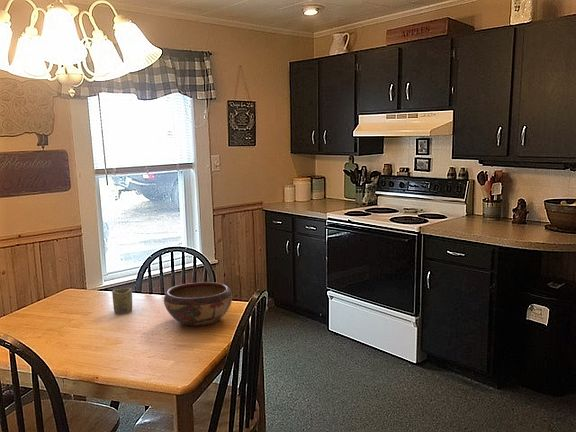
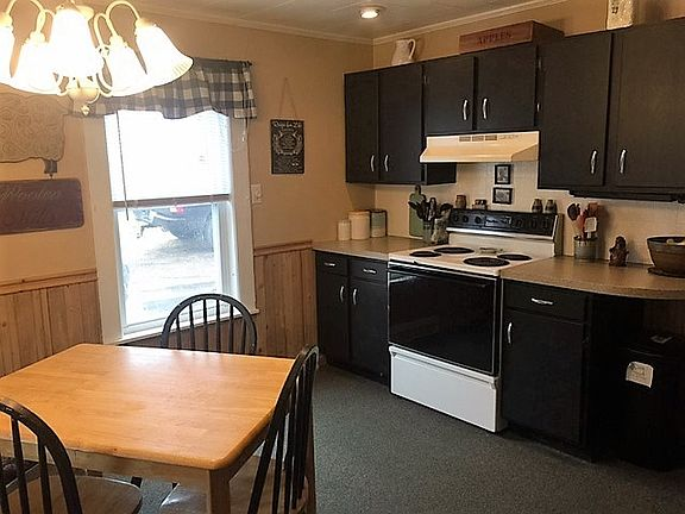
- cup (122, 300)
- decorative bowl (198, 304)
